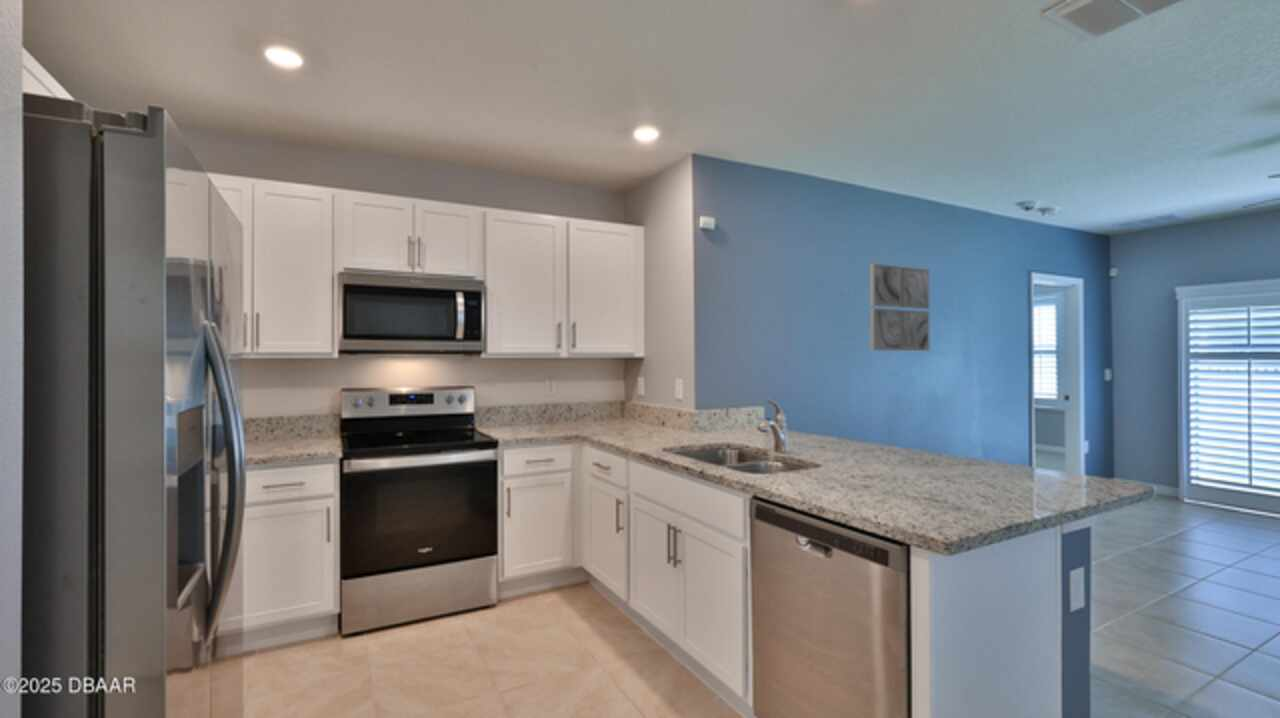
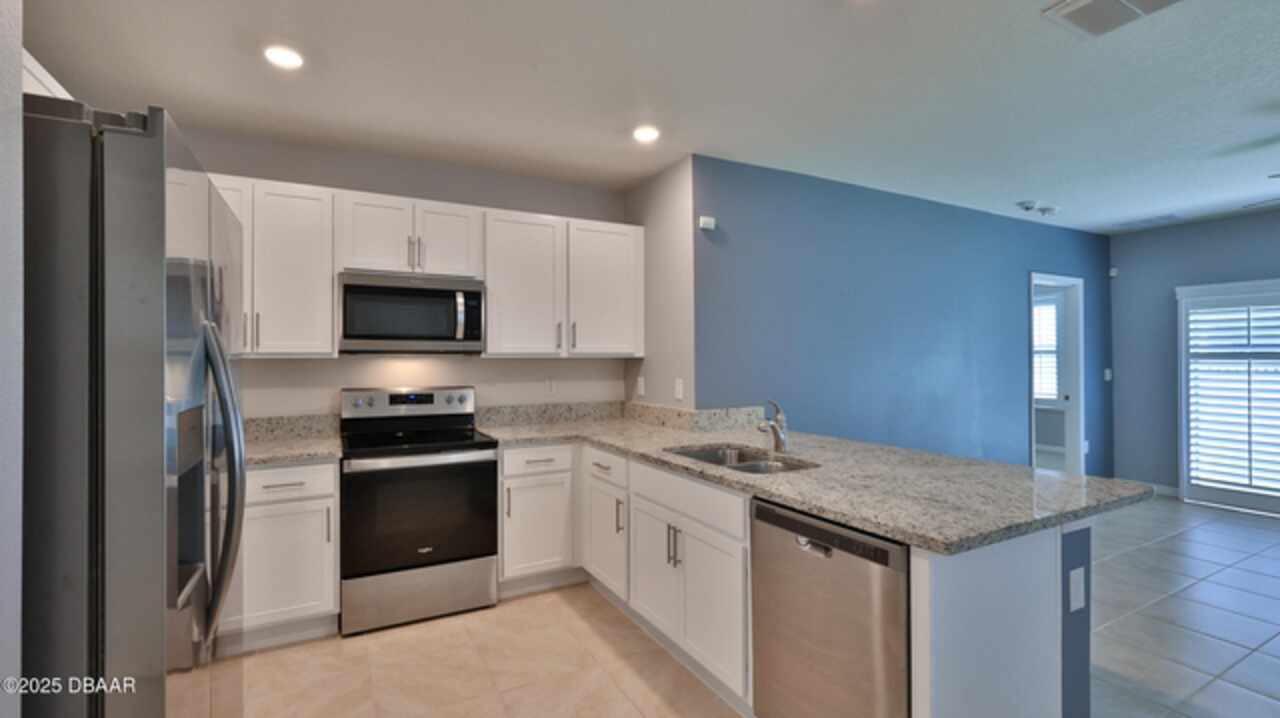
- wall art (900, 307)
